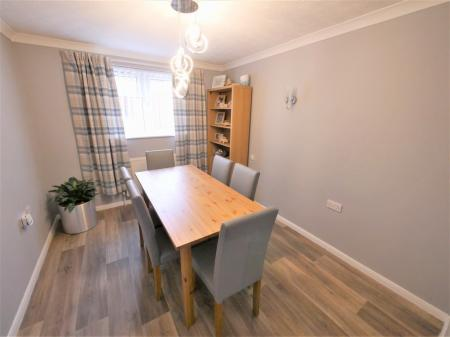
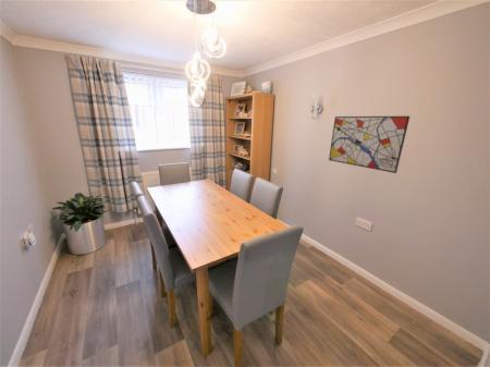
+ wall art (362, 142)
